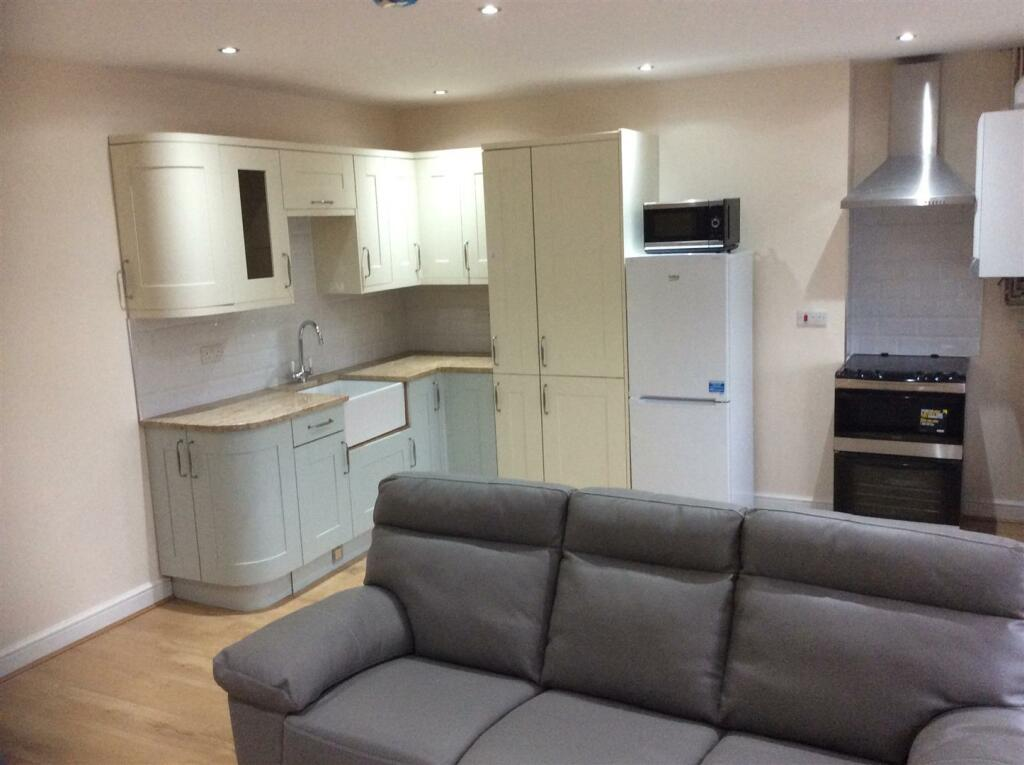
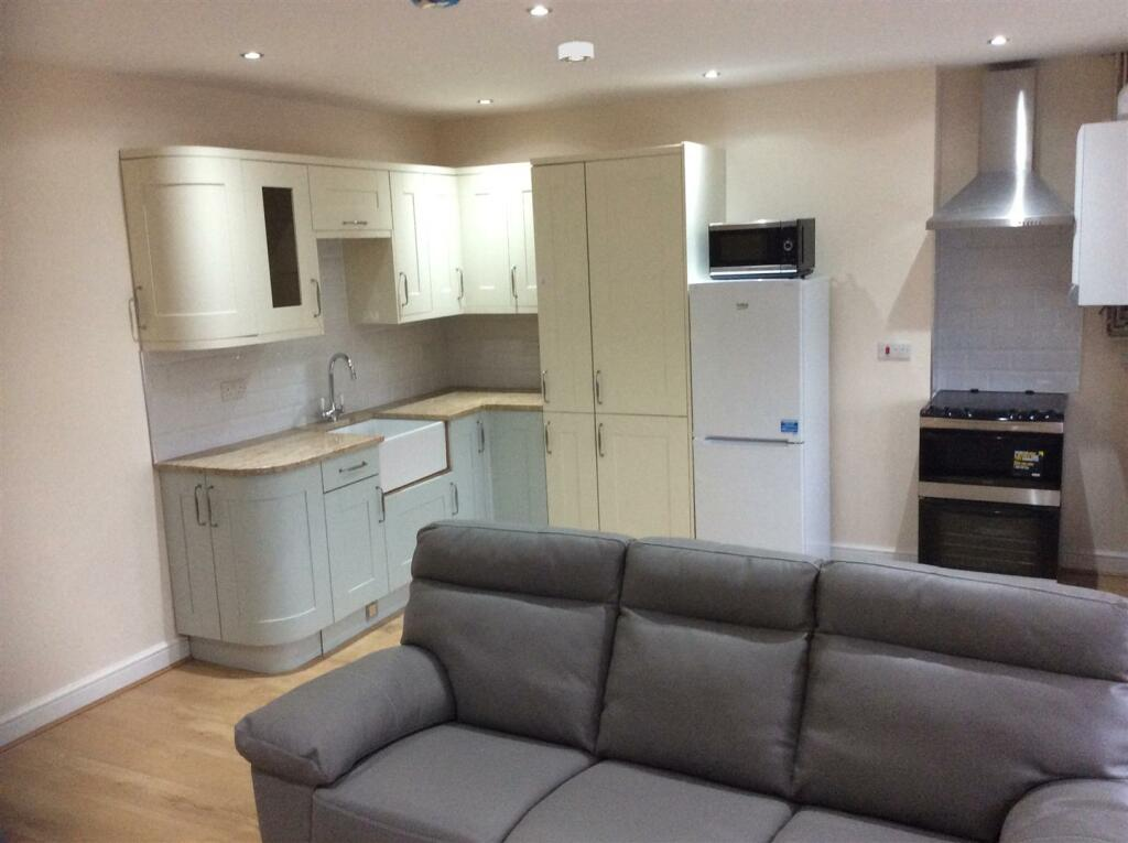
+ smoke detector (575, 51)
